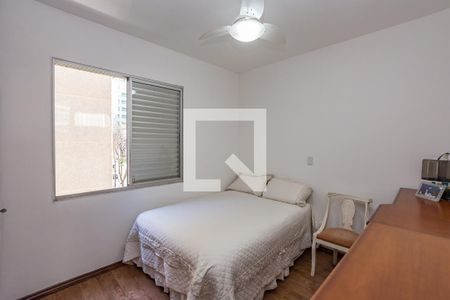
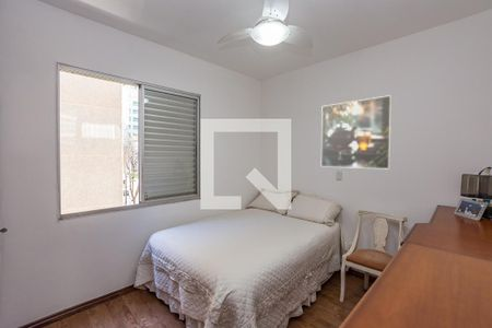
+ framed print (352, 134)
